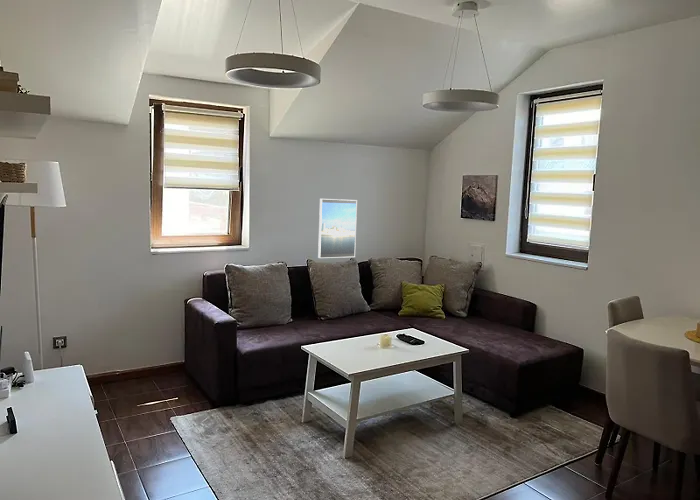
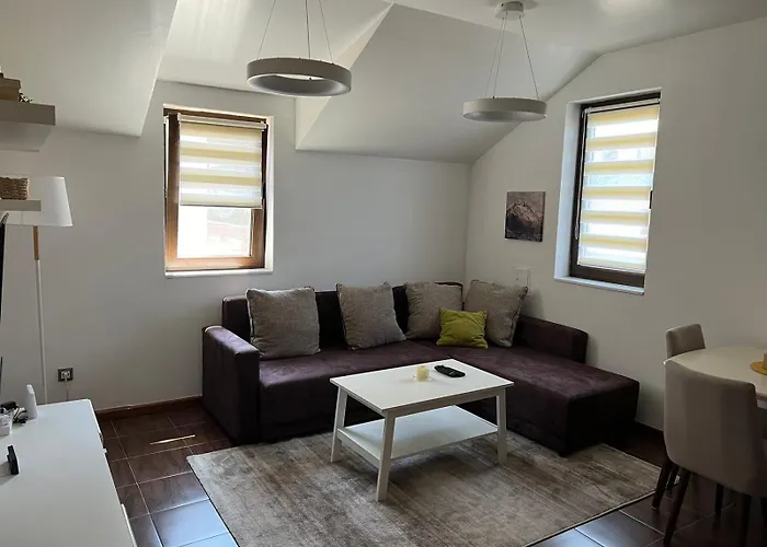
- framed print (337, 228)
